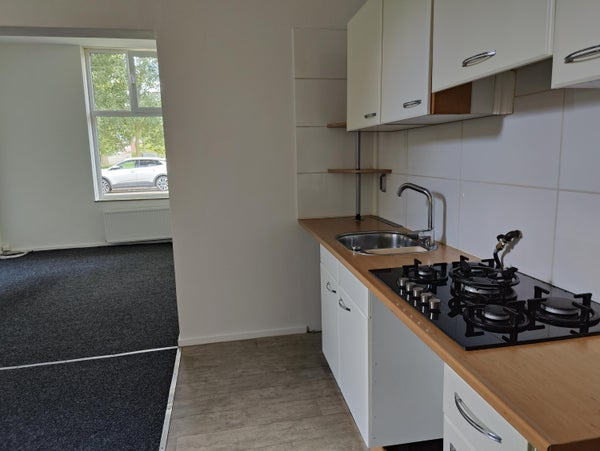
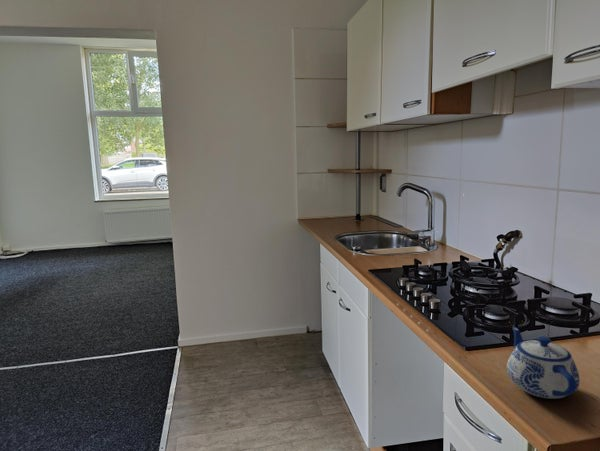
+ teapot (539, 360)
